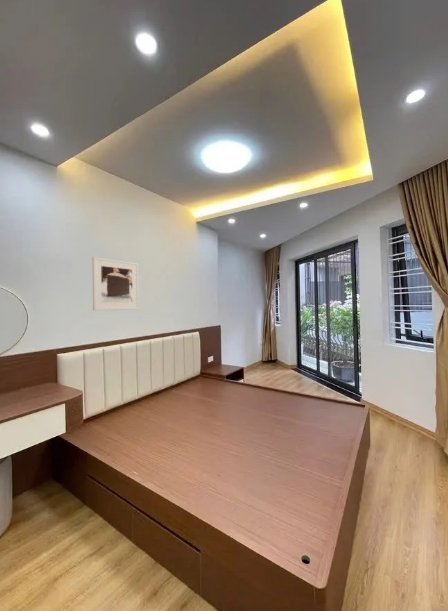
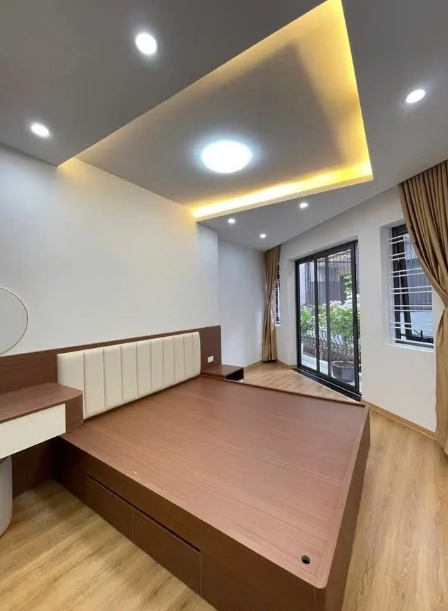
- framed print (117, 285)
